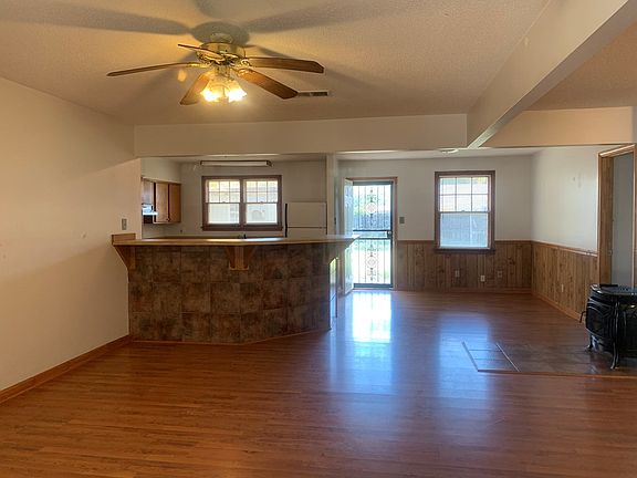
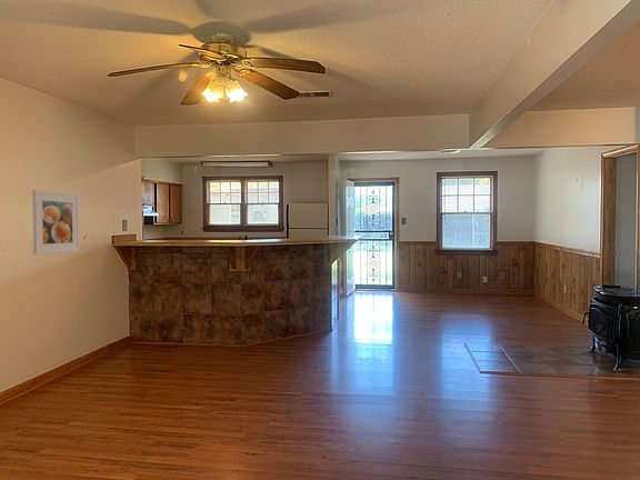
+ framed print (57, 222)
